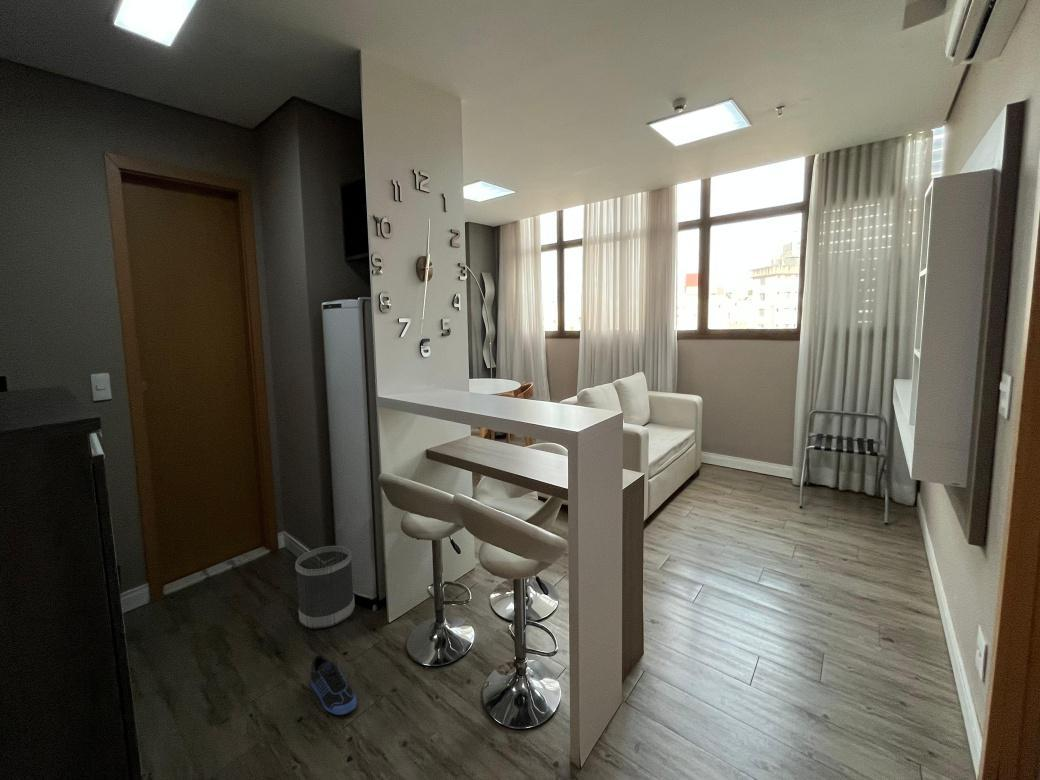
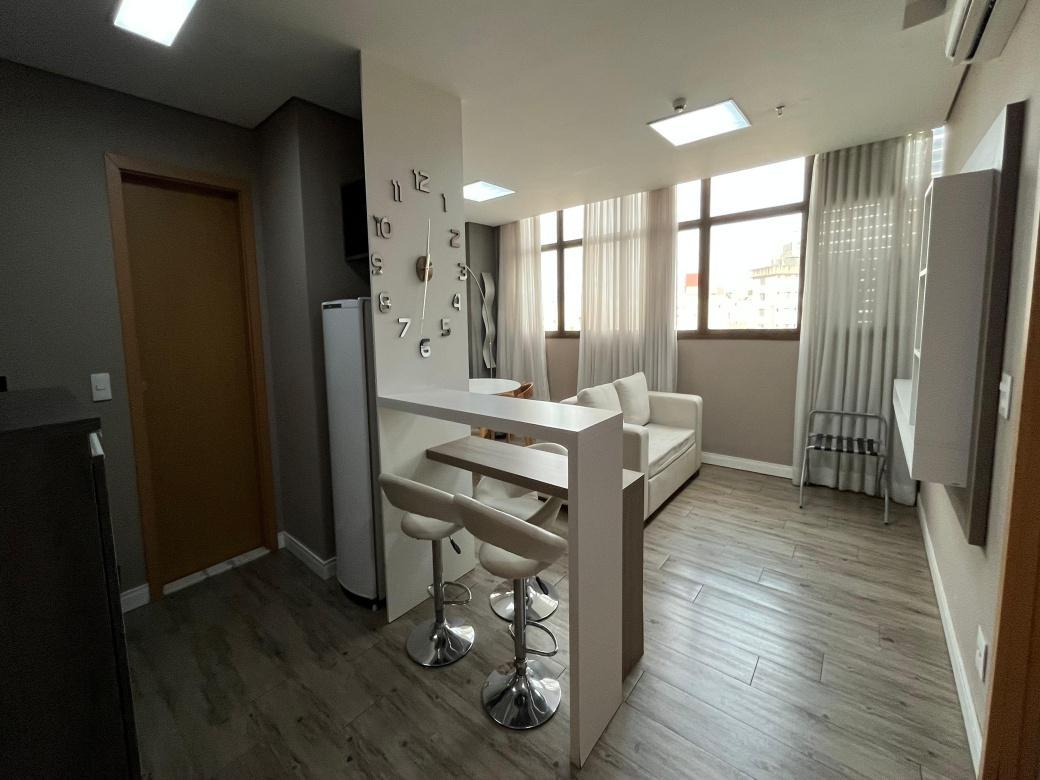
- sneaker (331, 682)
- wastebasket (325, 585)
